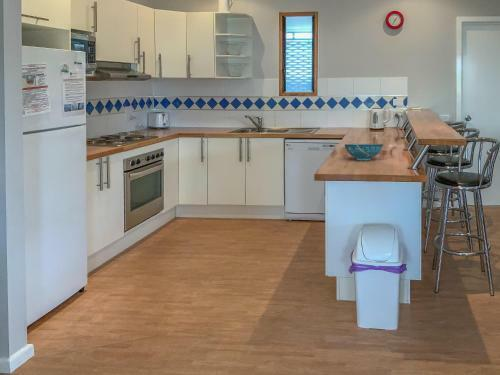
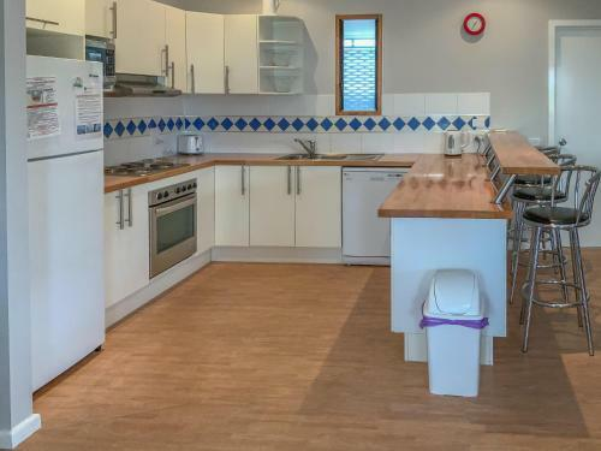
- decorative bowl (363, 152)
